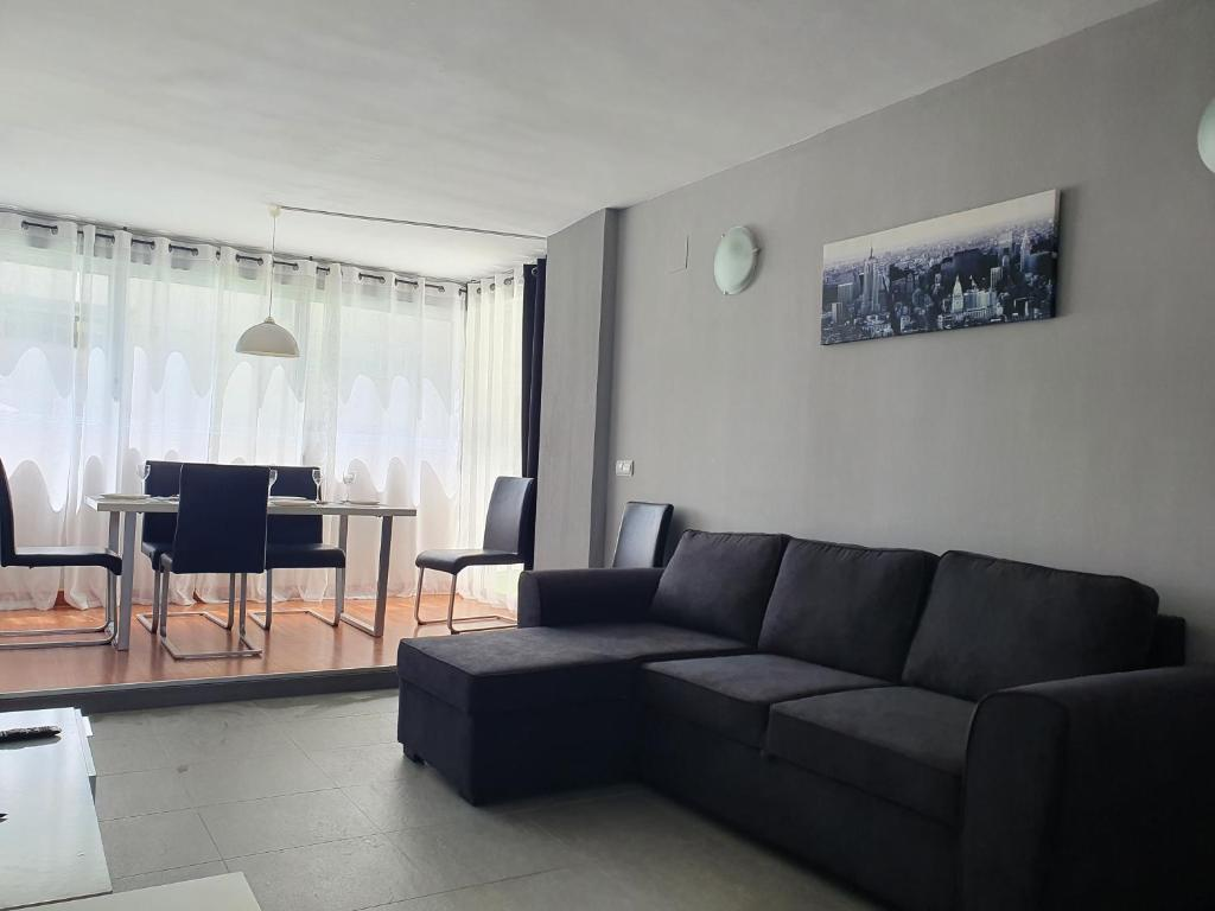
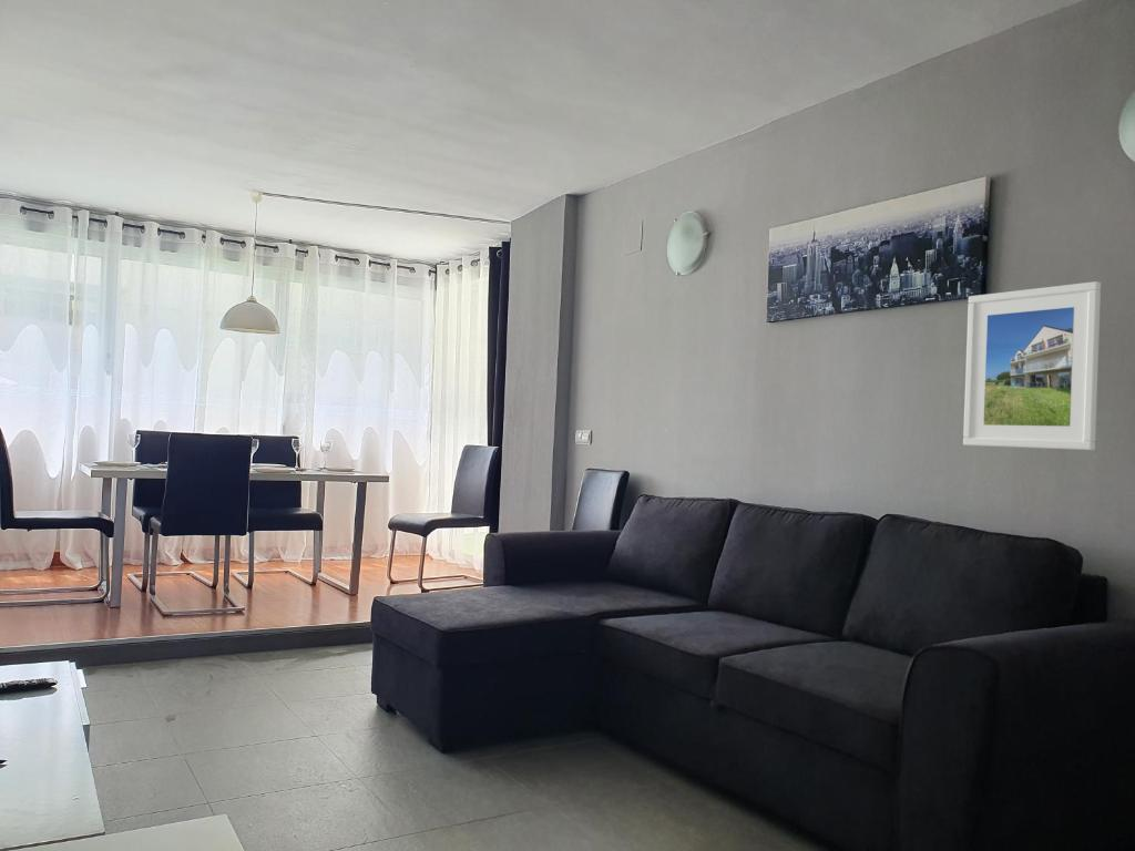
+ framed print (1027, 368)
